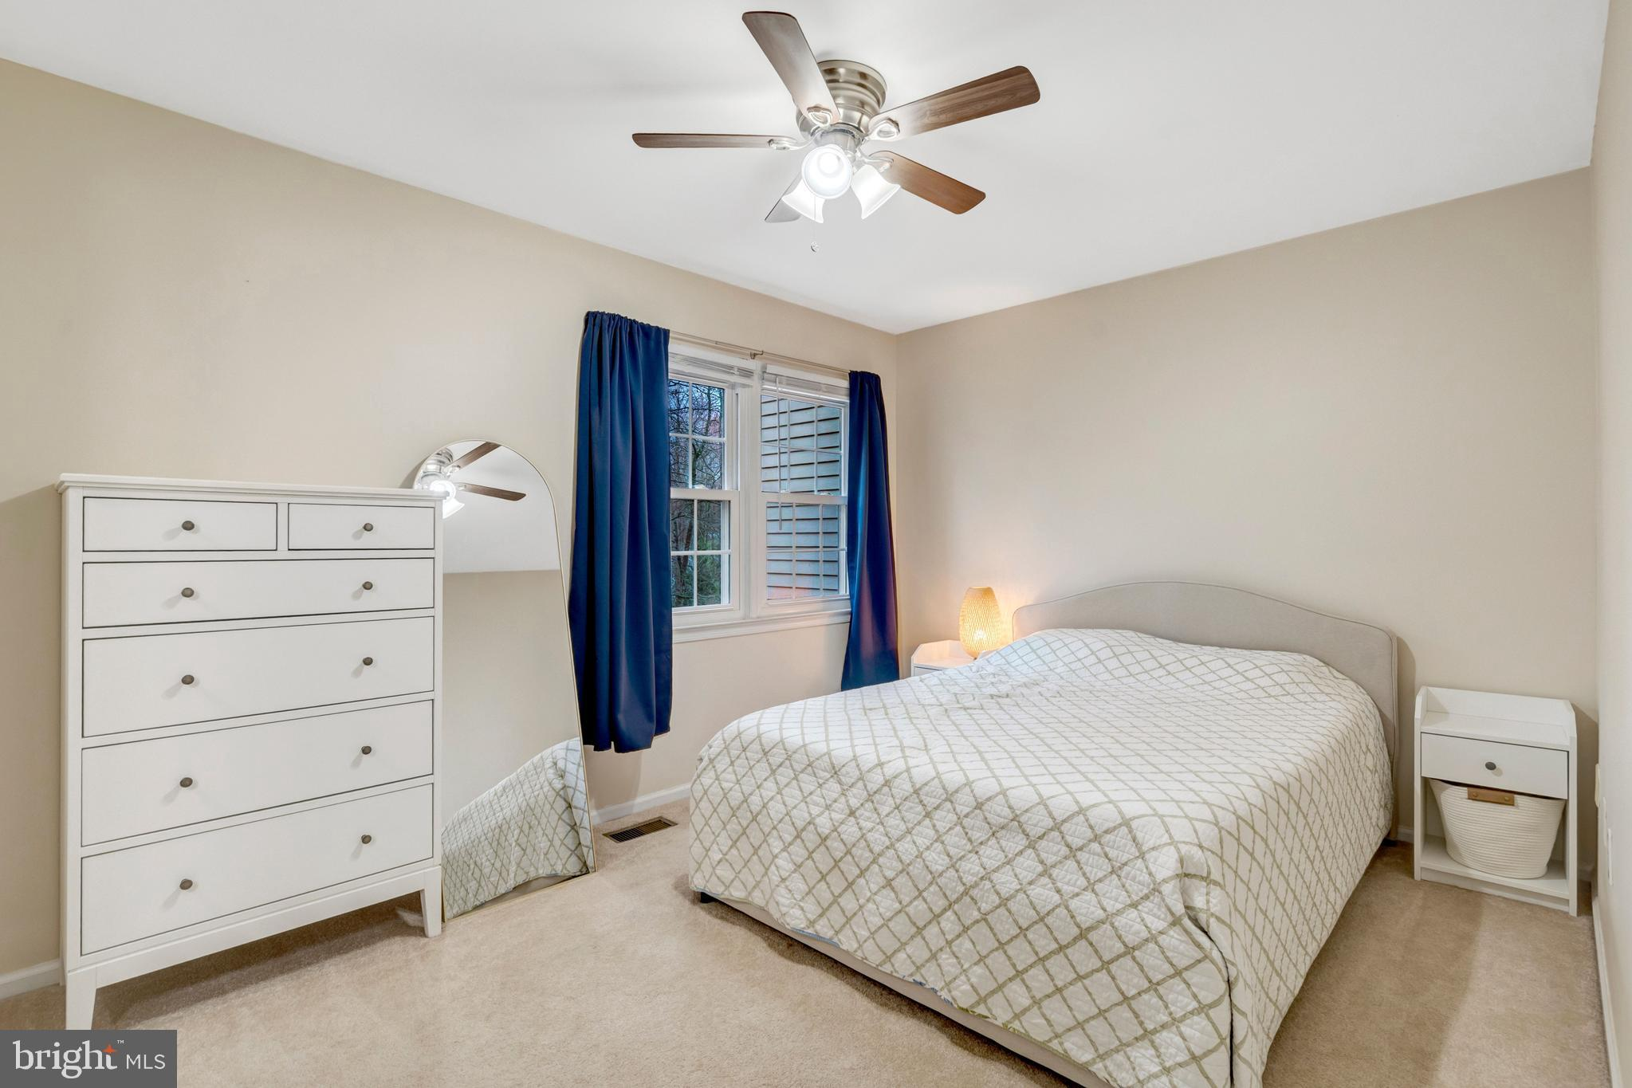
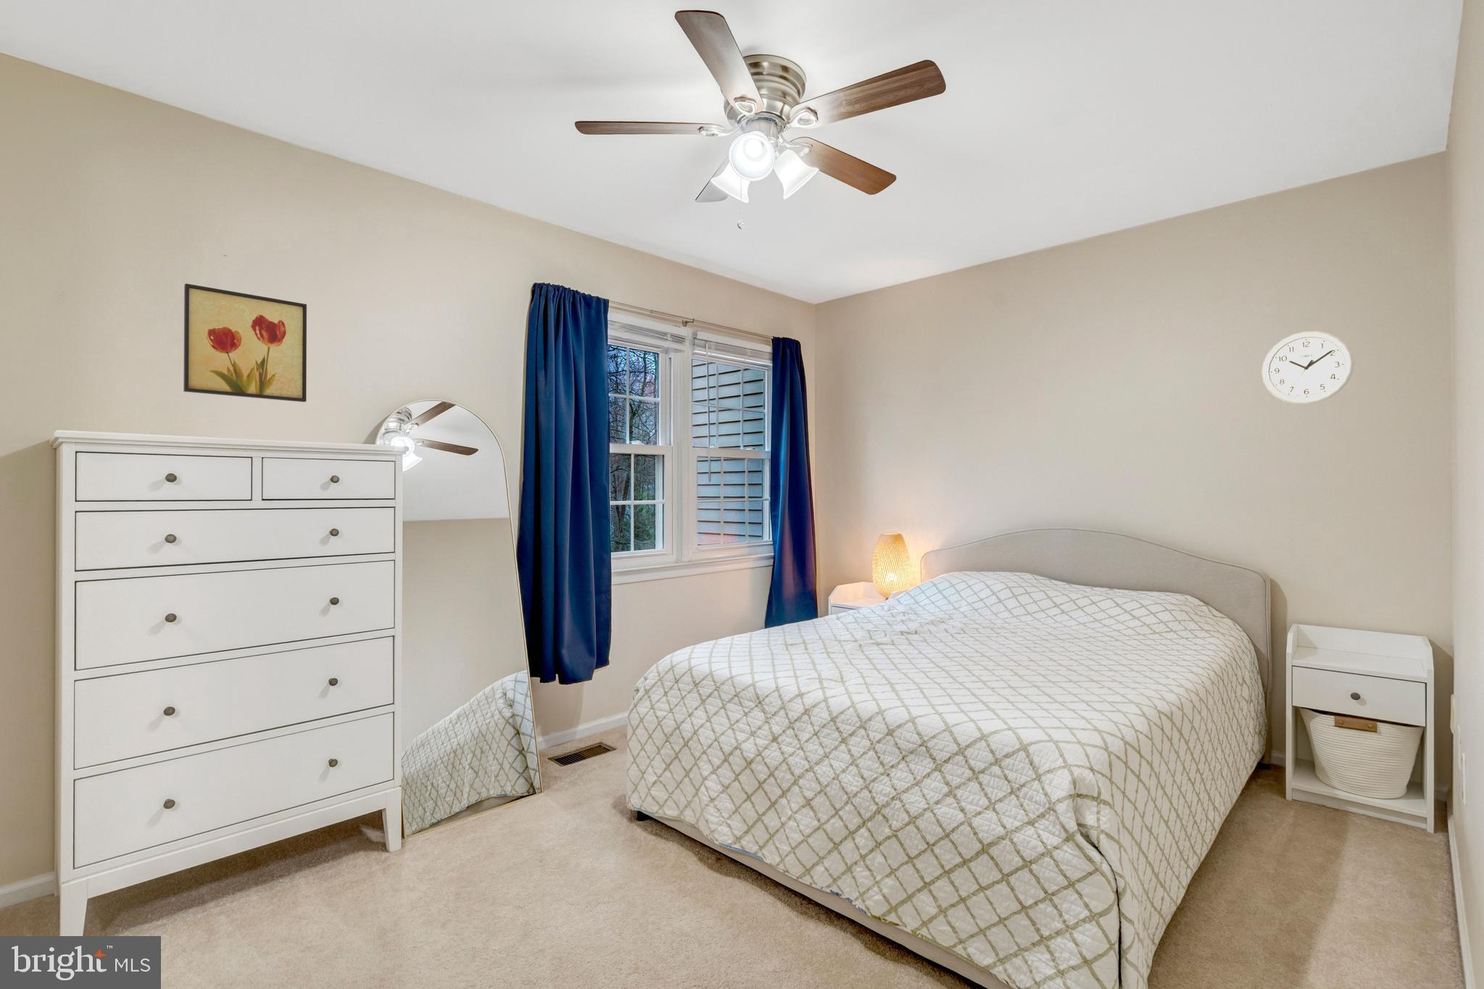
+ wall clock (1305, 368)
+ wall art (247, 345)
